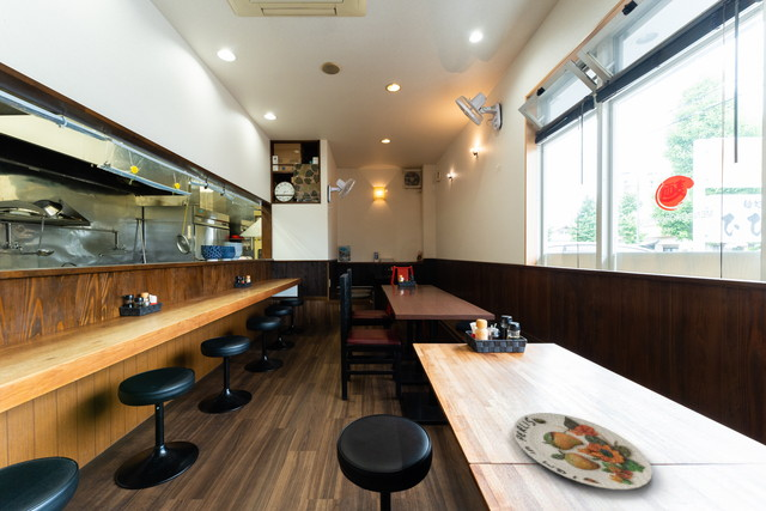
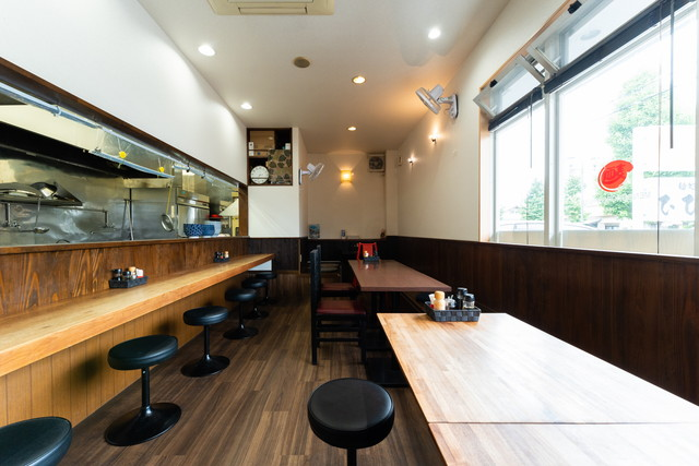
- plate (574, 445)
